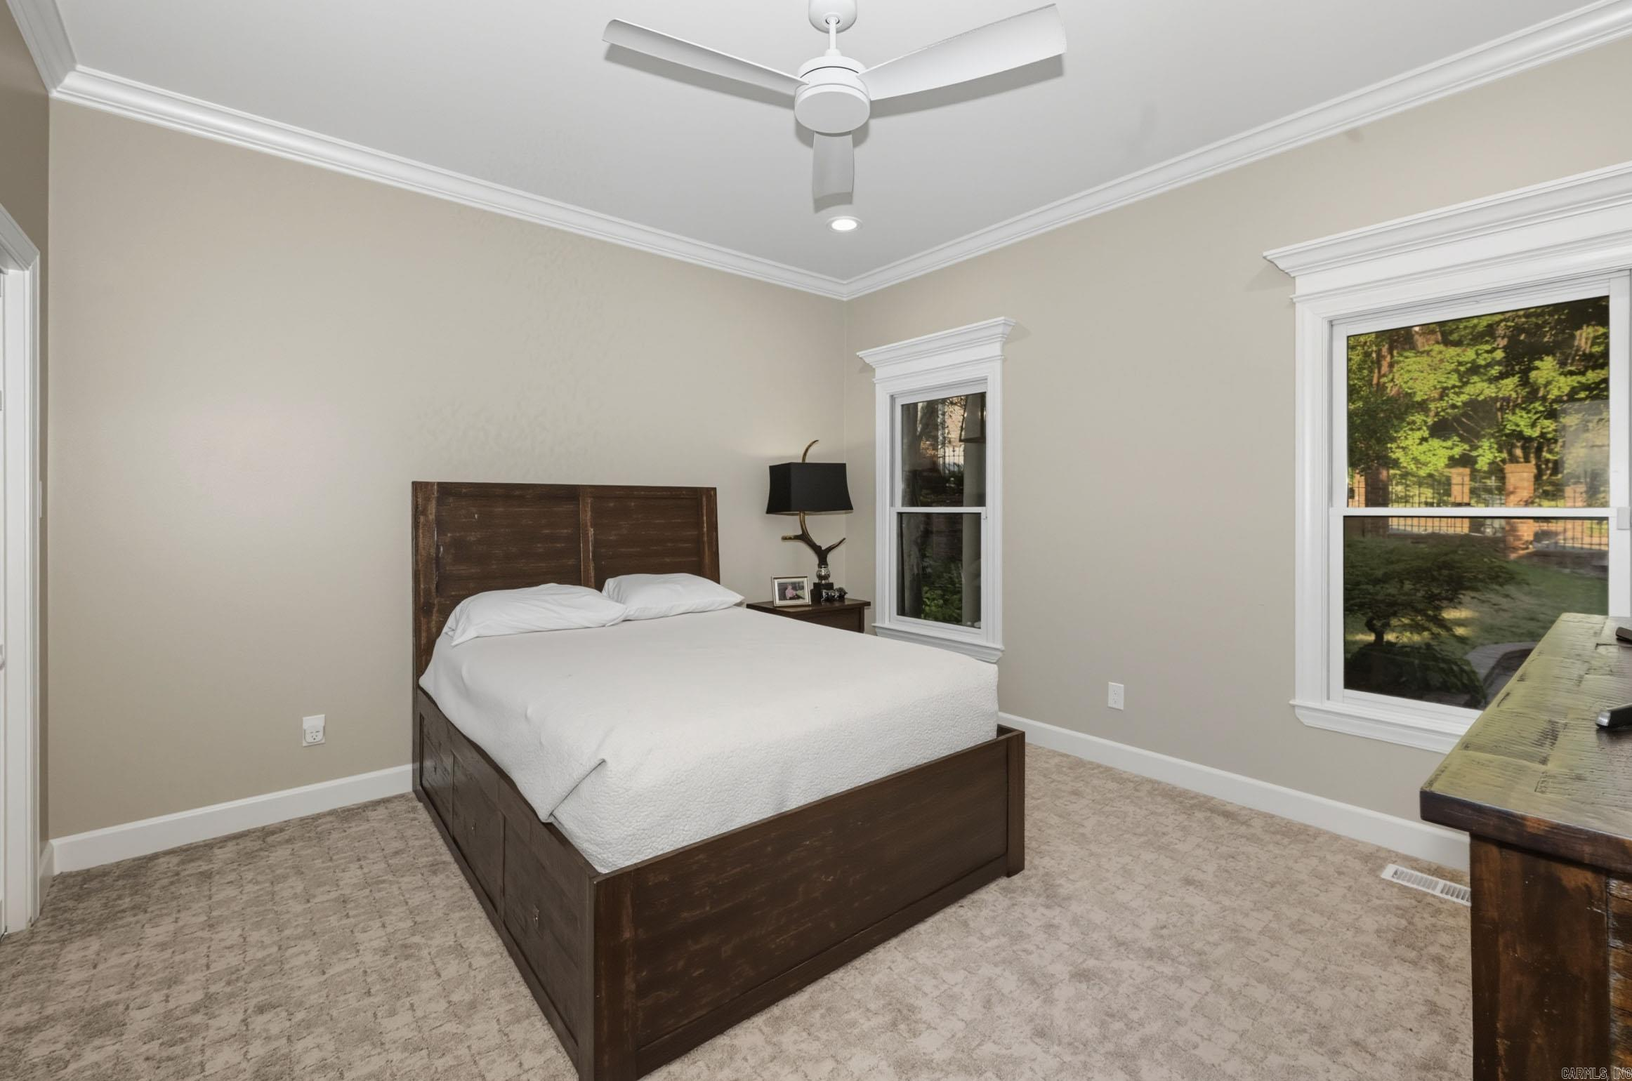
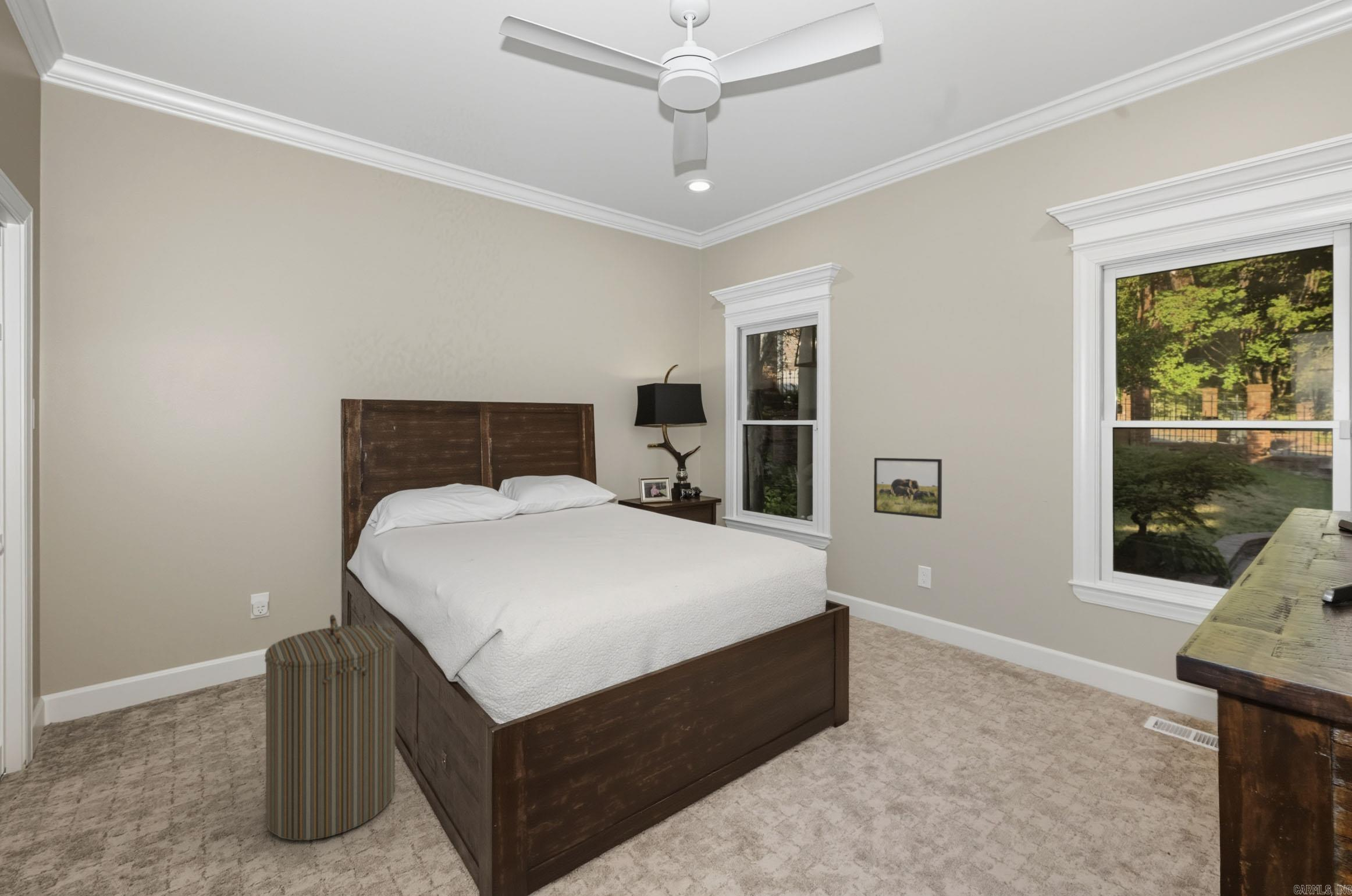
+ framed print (906, 486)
+ laundry hamper (333, 710)
